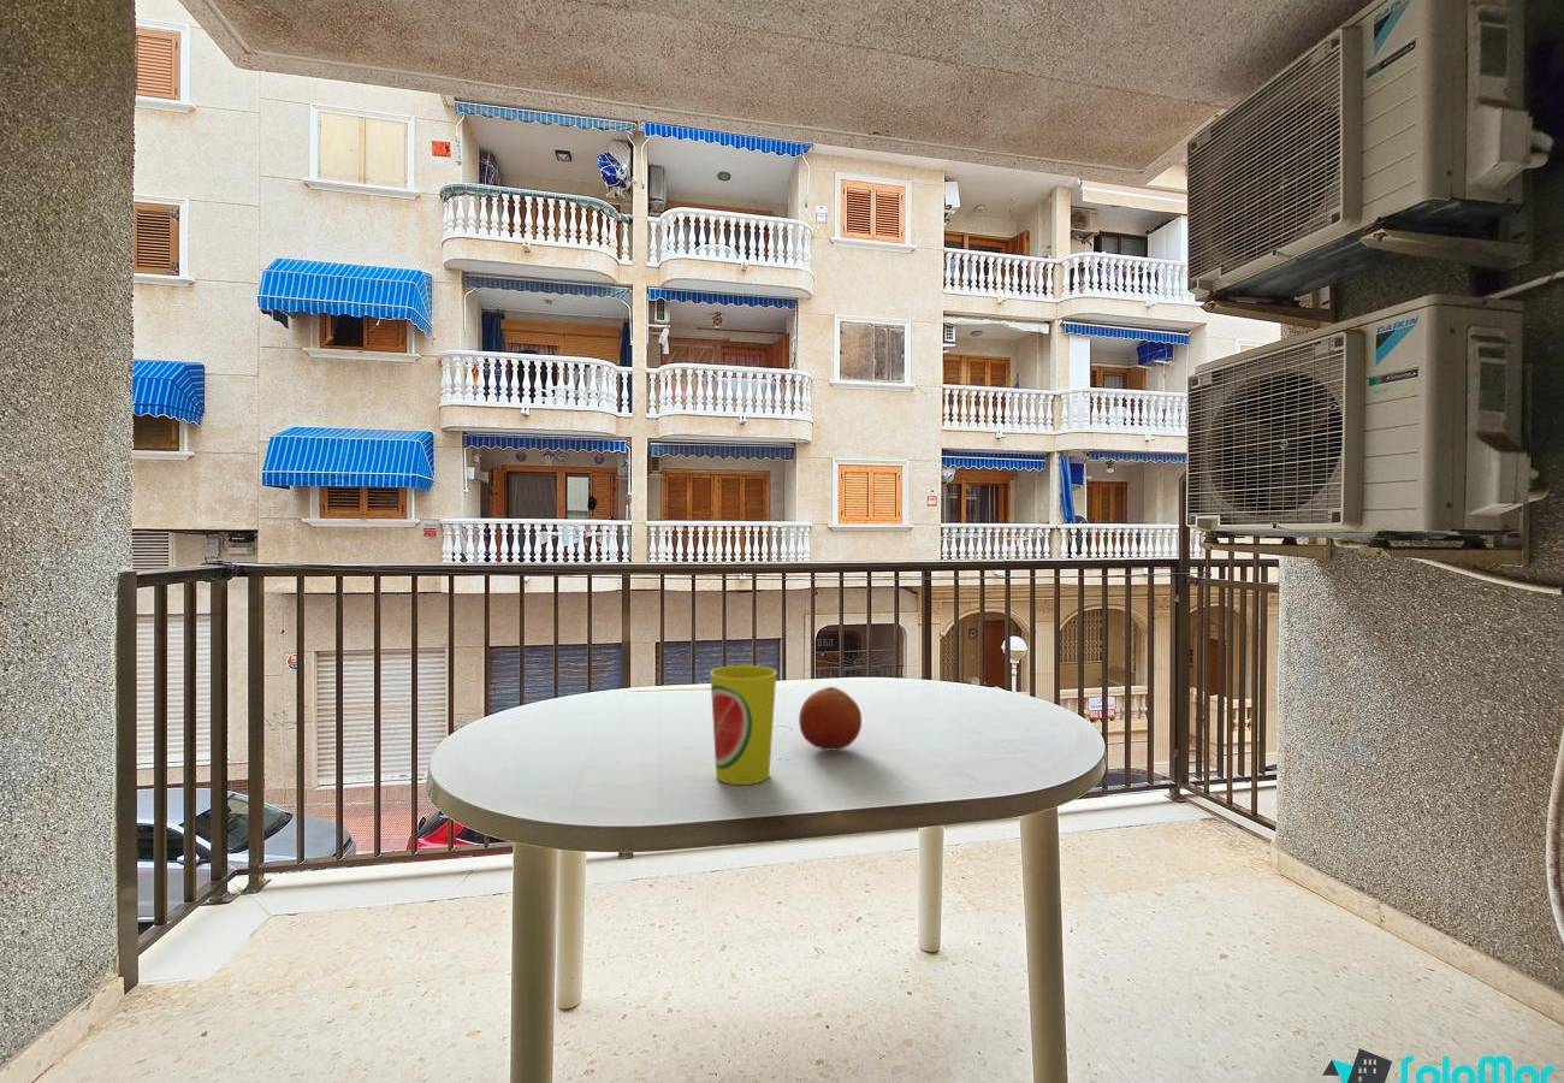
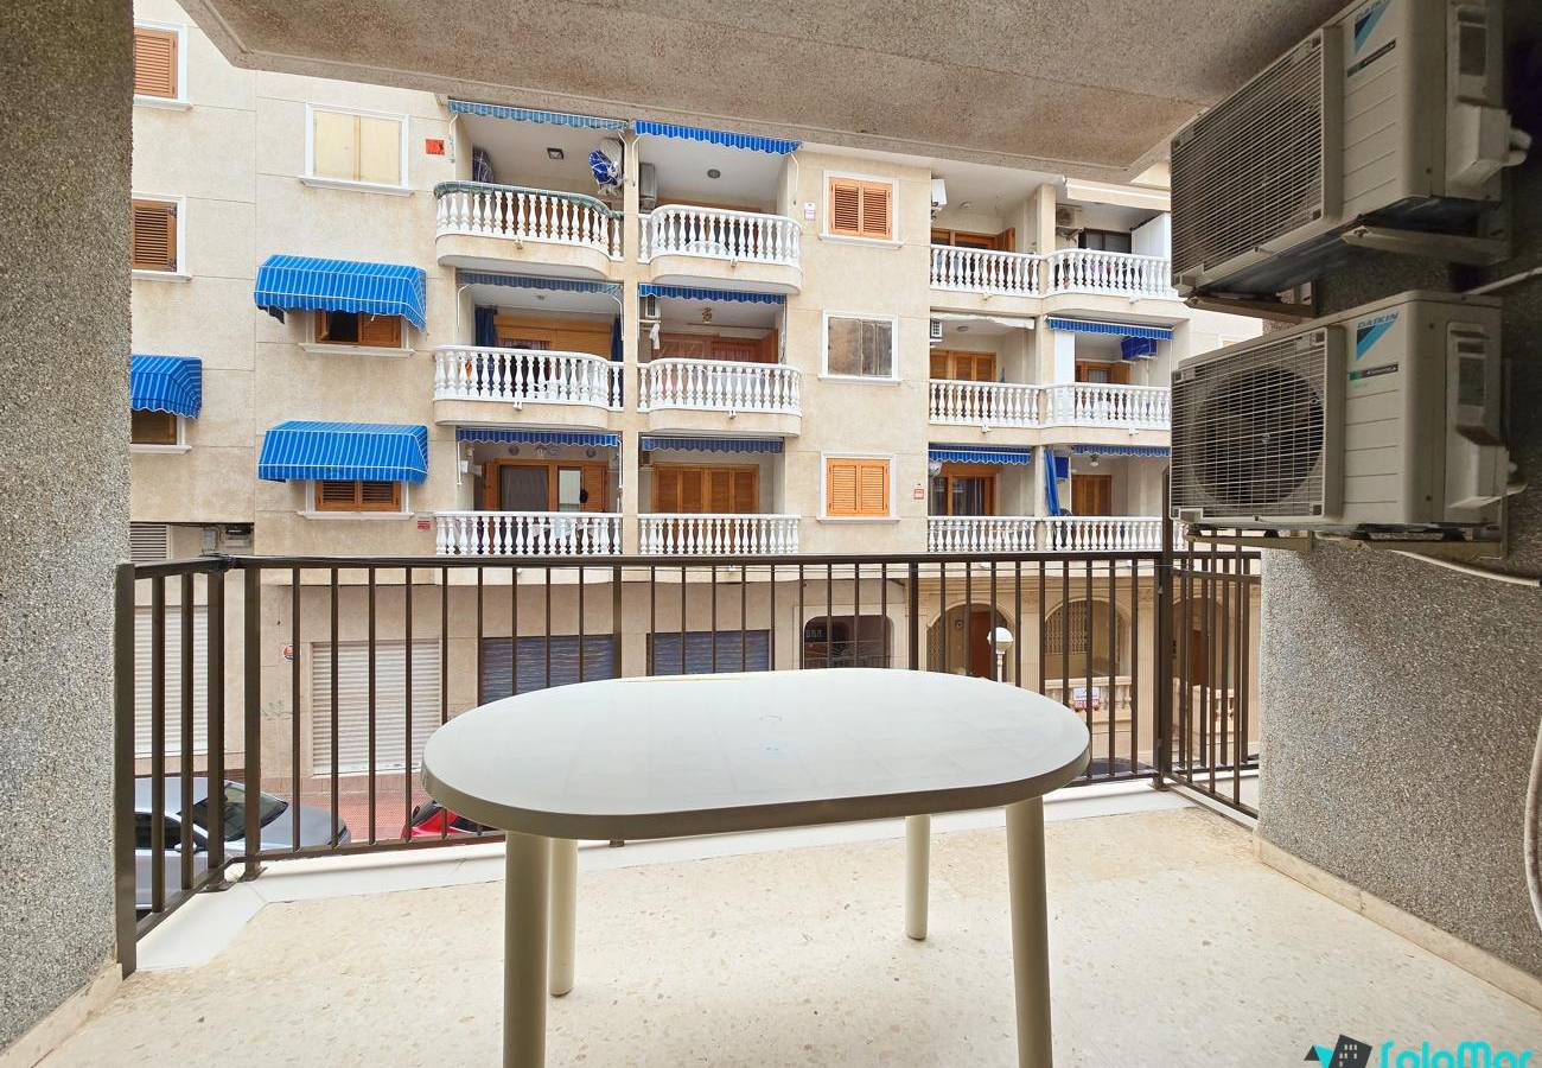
- cup (742, 723)
- fruit (829, 717)
